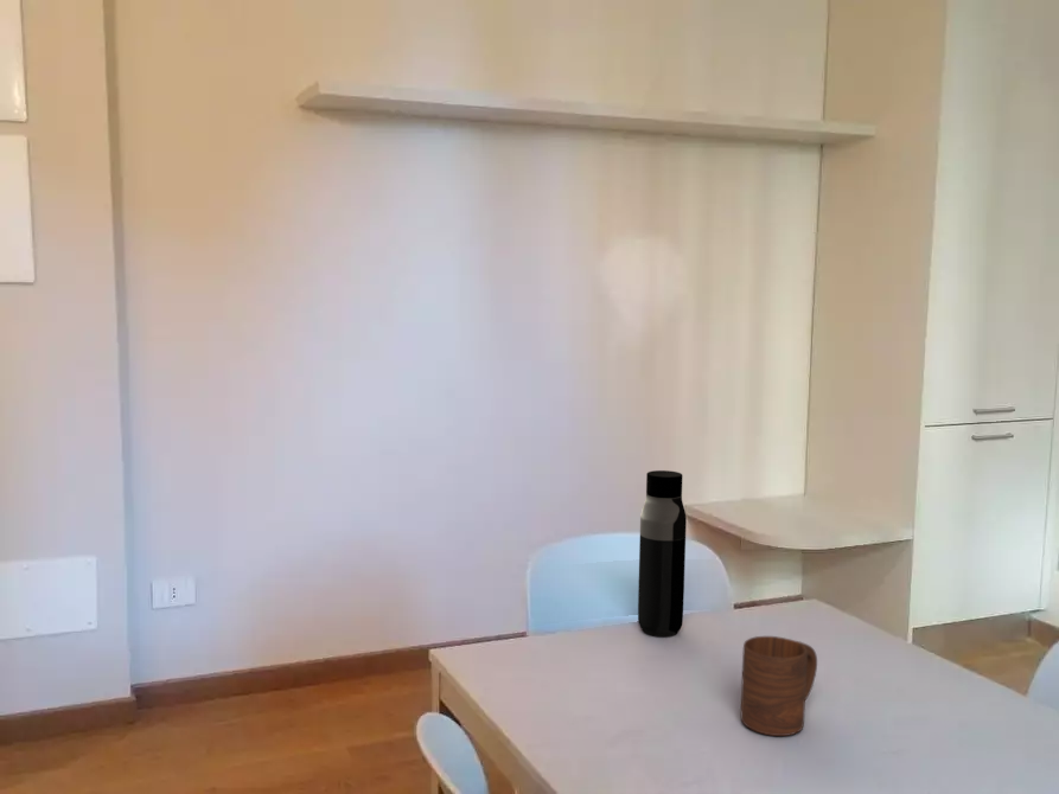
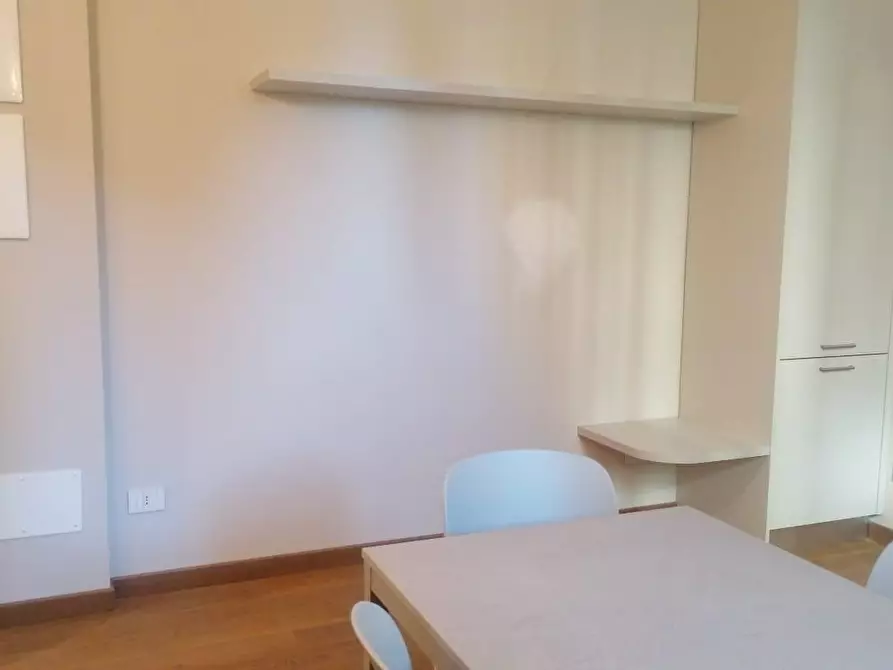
- water bottle (662, 552)
- cup (777, 681)
